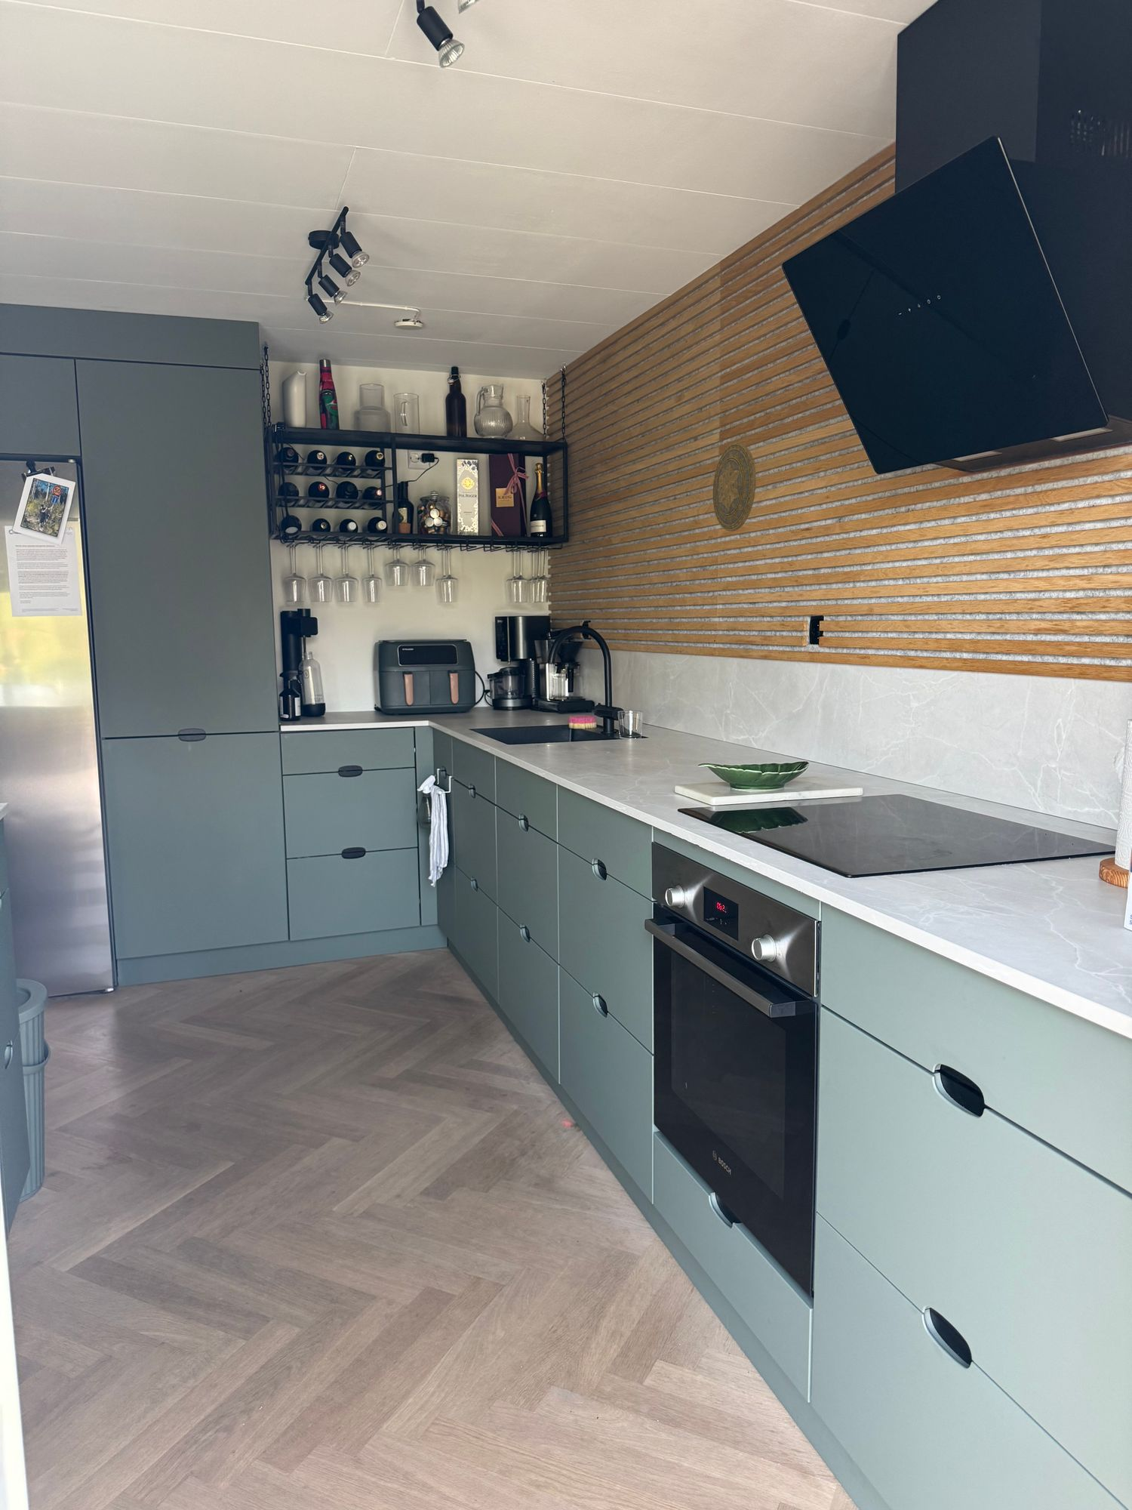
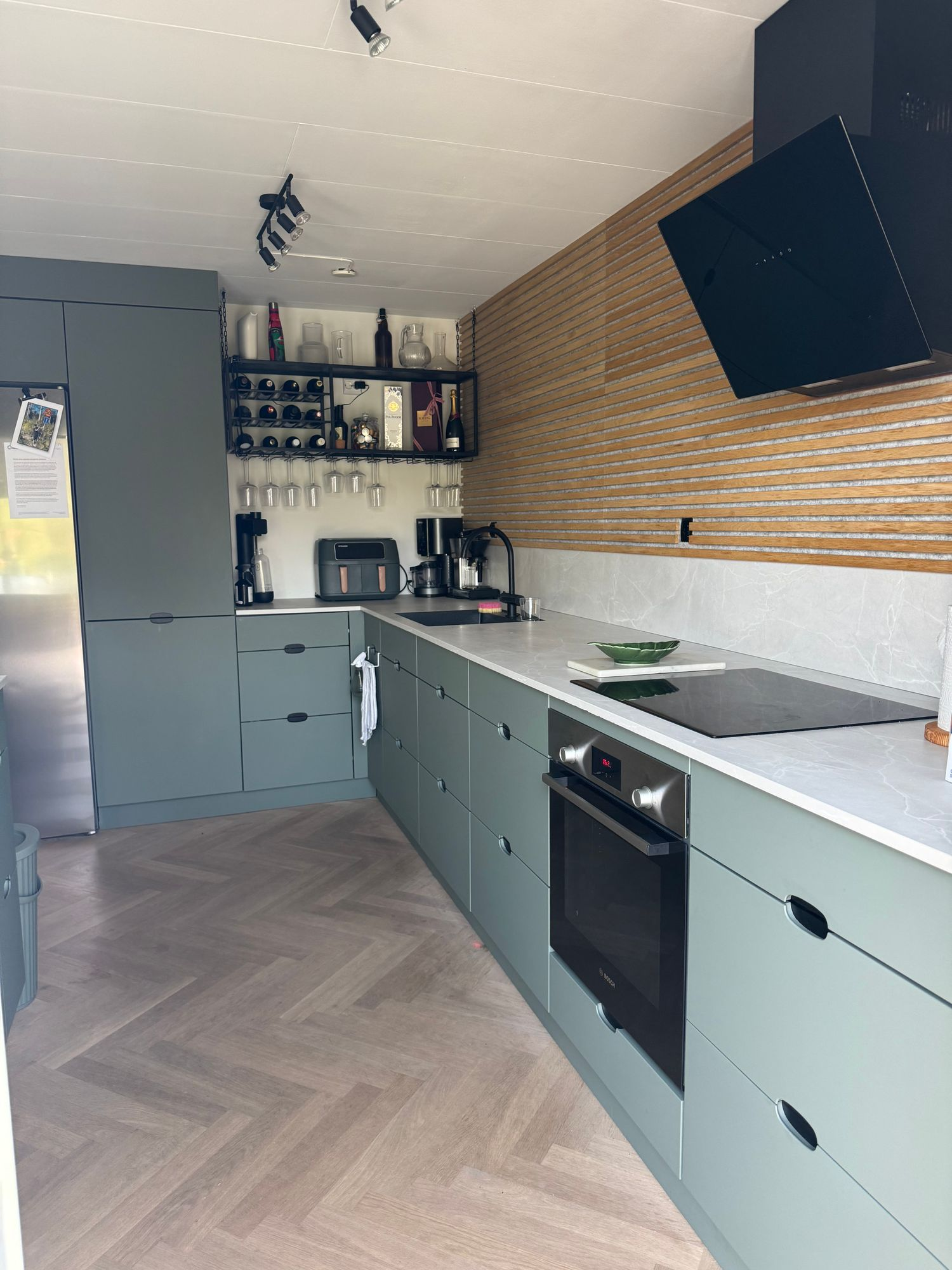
- decorative plate (730, 487)
